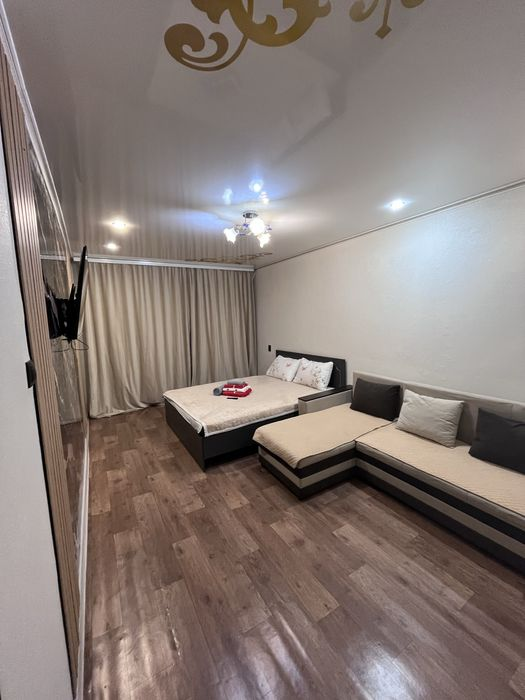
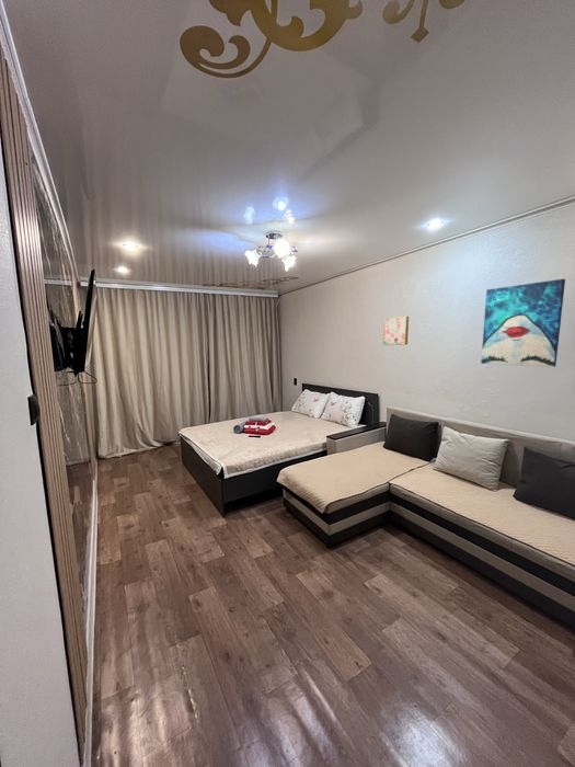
+ wall art (518, 325)
+ wall art (395, 331)
